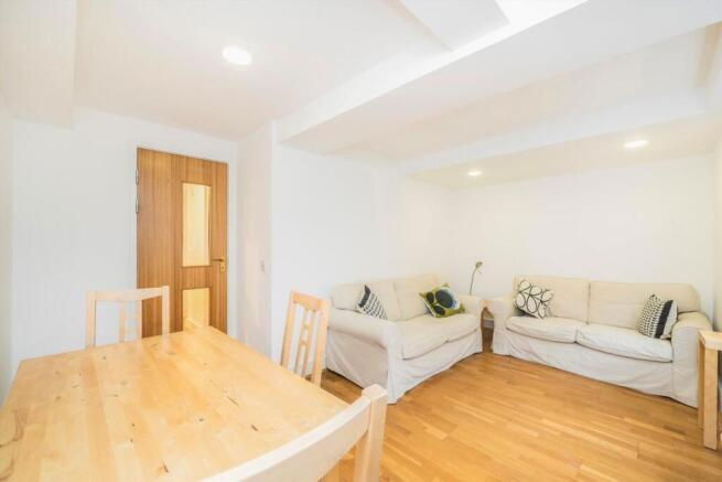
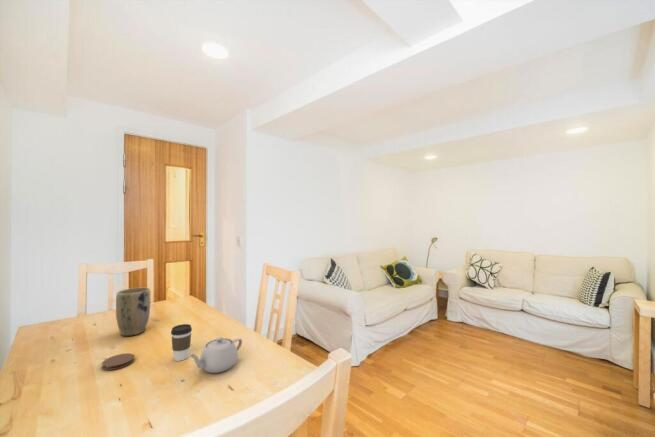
+ teapot (217, 352)
+ plant pot (133, 311)
+ coaster (118, 361)
+ coffee cup (181, 342)
